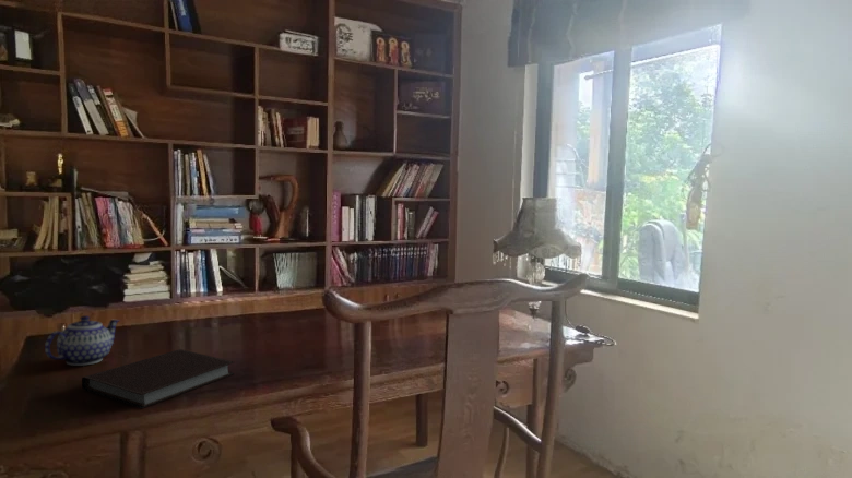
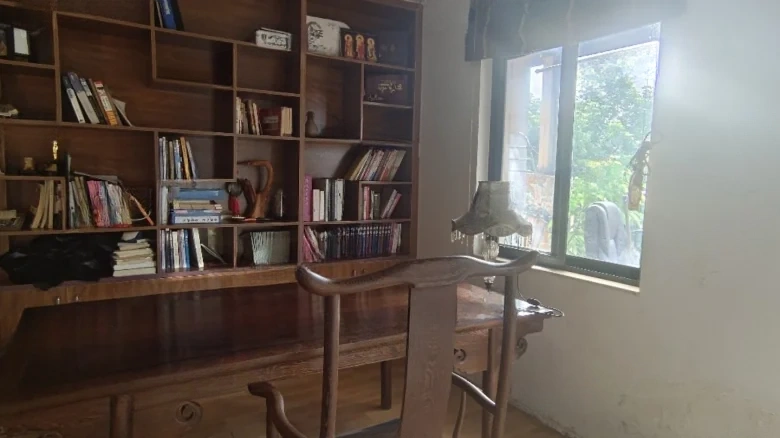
- teapot (84, 338)
- notebook (162, 374)
